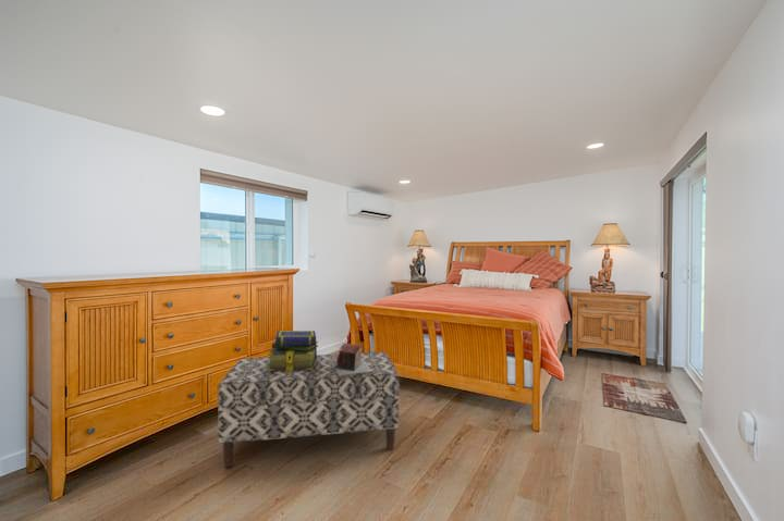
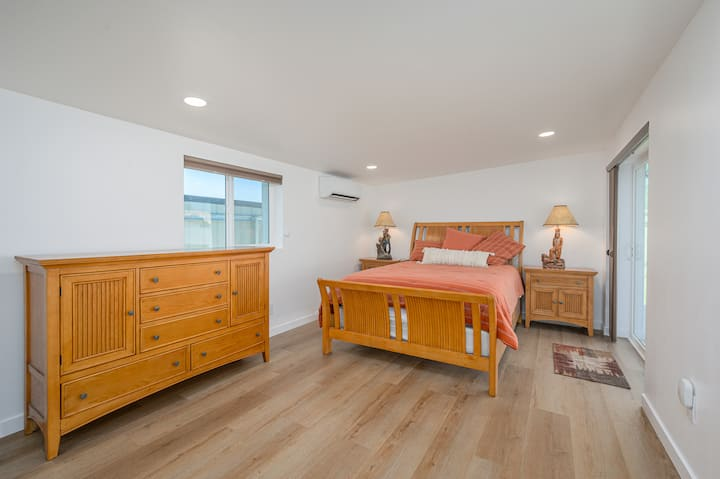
- stack of books (295, 348)
- bench (314, 402)
- decorative box (350, 360)
